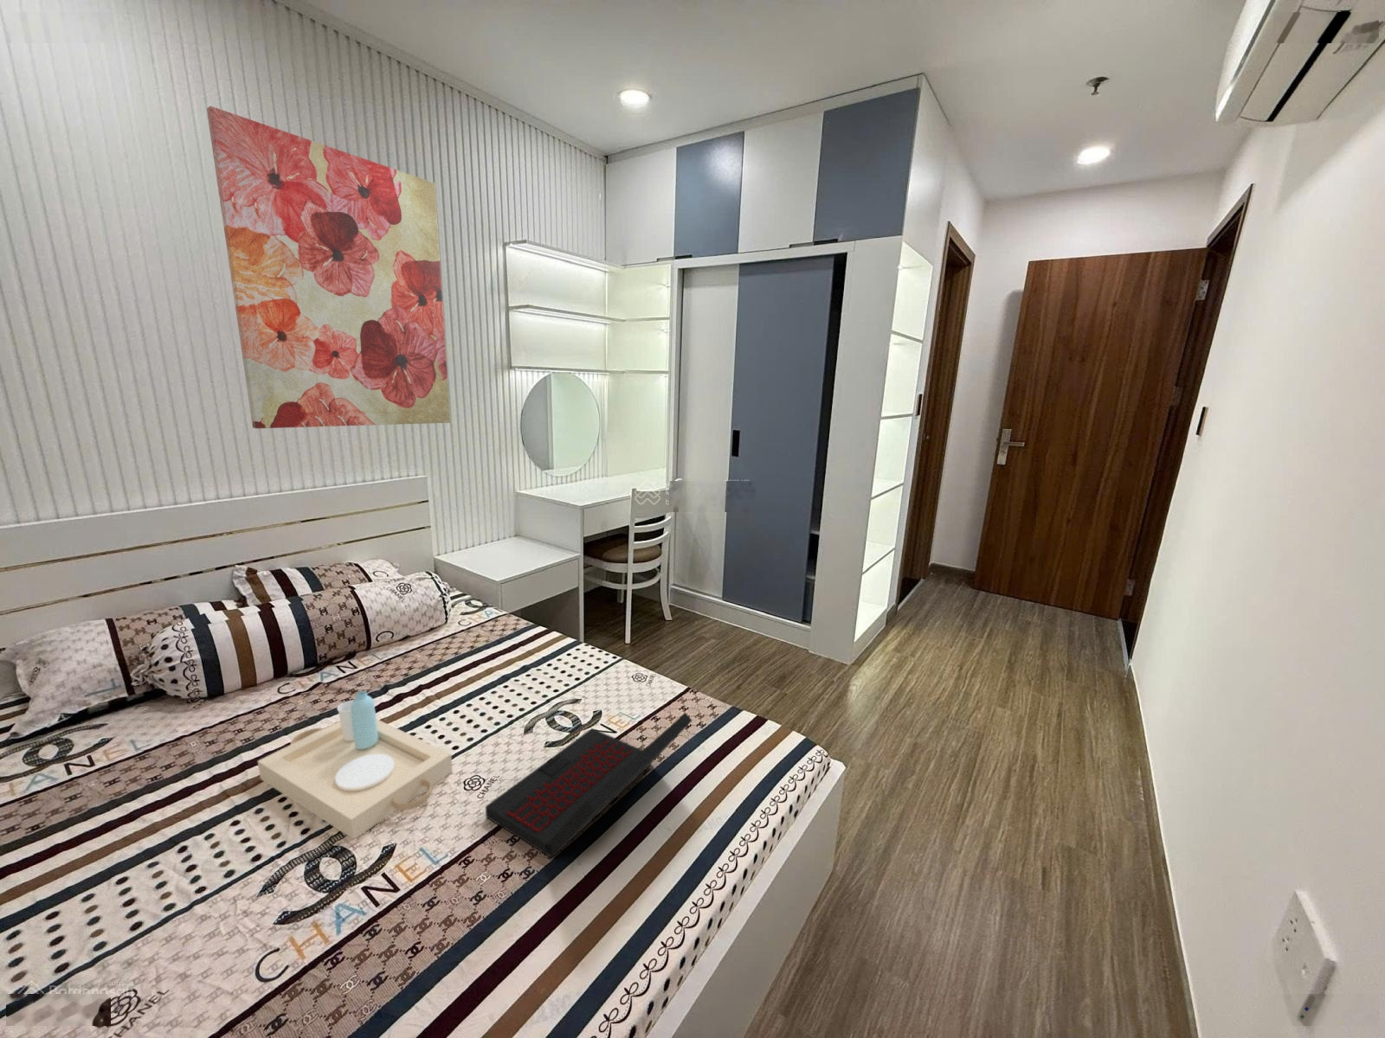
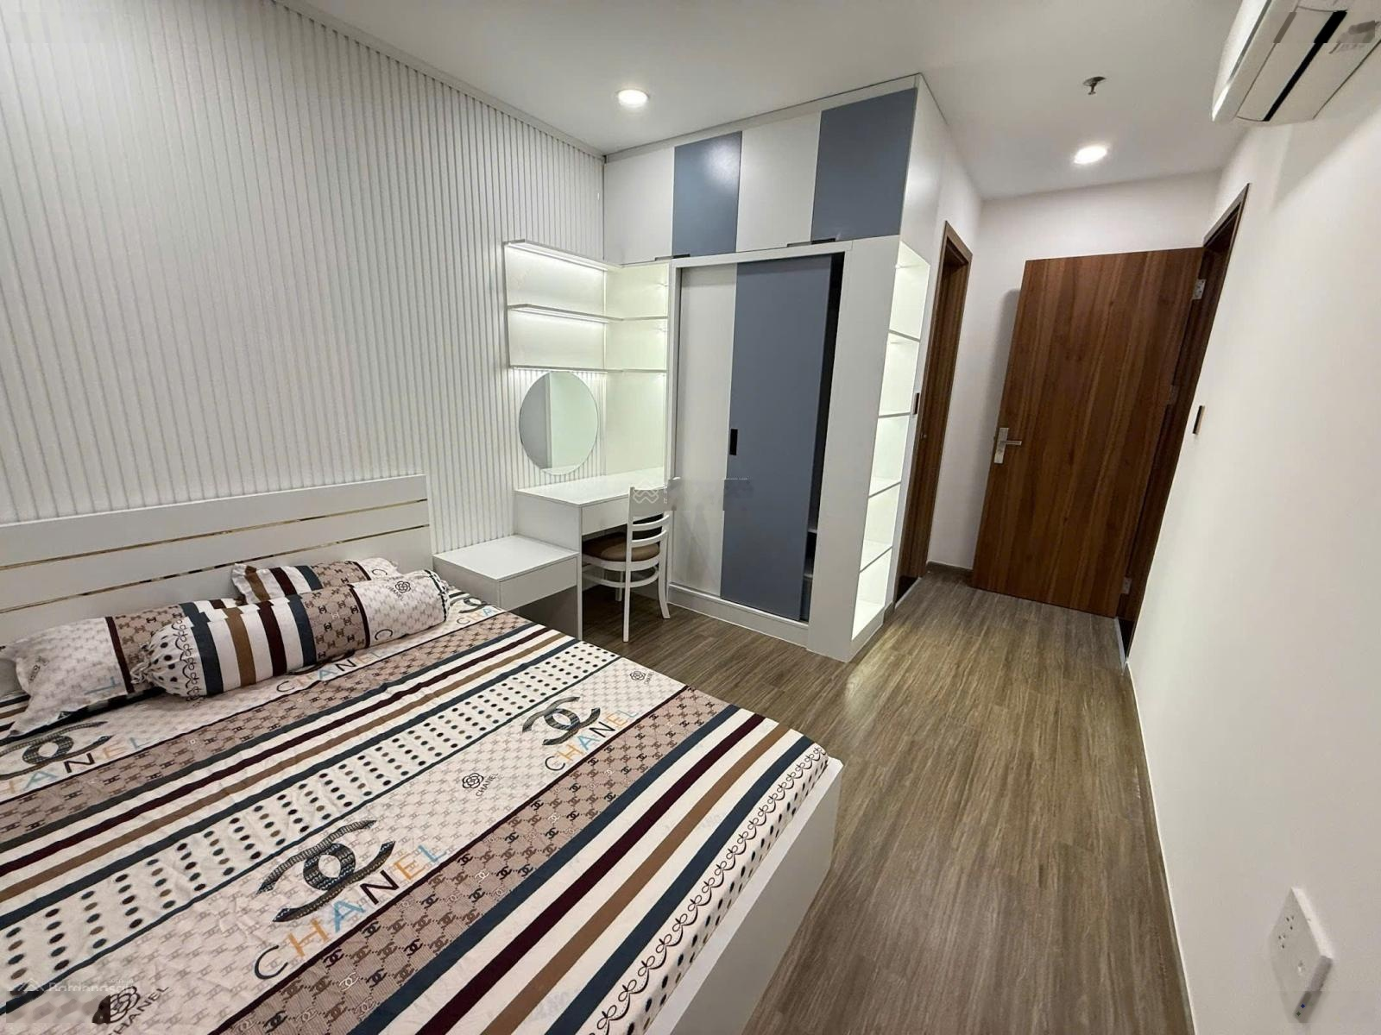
- wall art (351, 295)
- laptop (593, 764)
- serving tray (354, 743)
